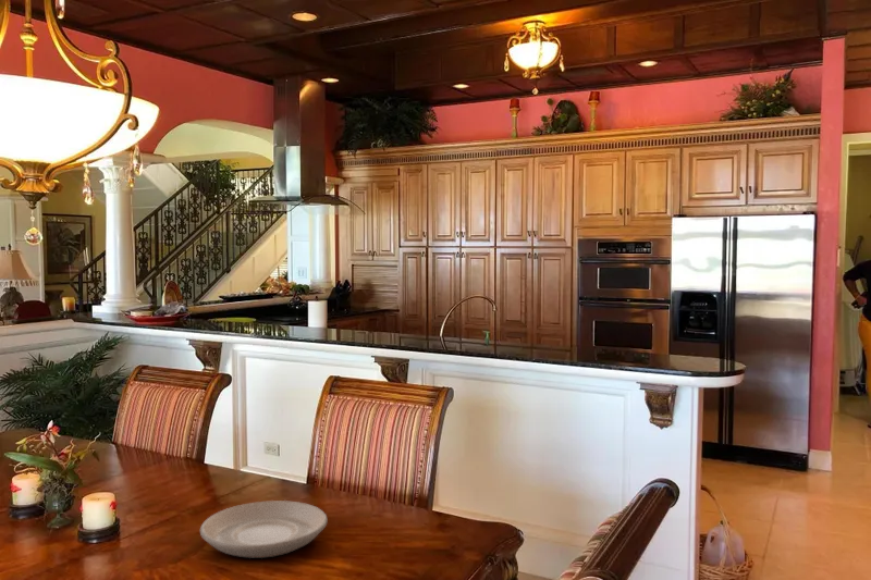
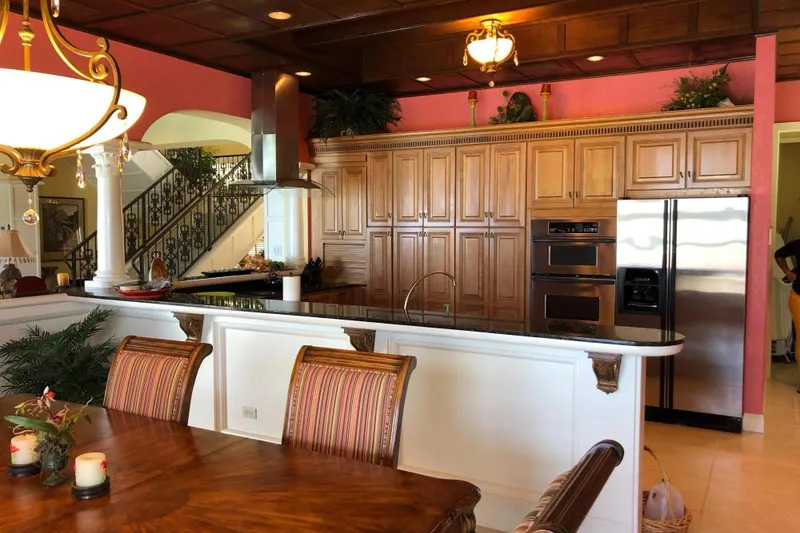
- plate (265, 530)
